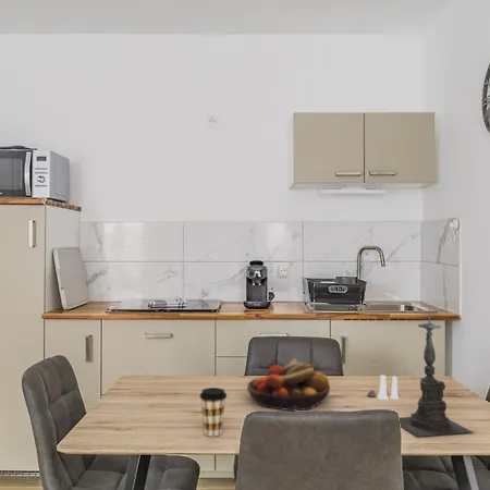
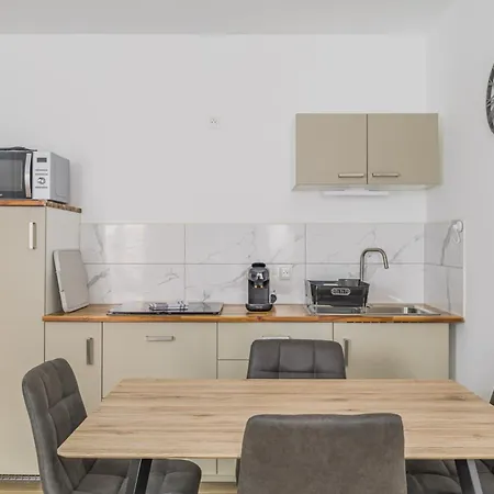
- coffee cup (212, 412)
- fruit bowl (287, 381)
- salt and pepper shaker set (384, 384)
- candle holder (429, 366)
